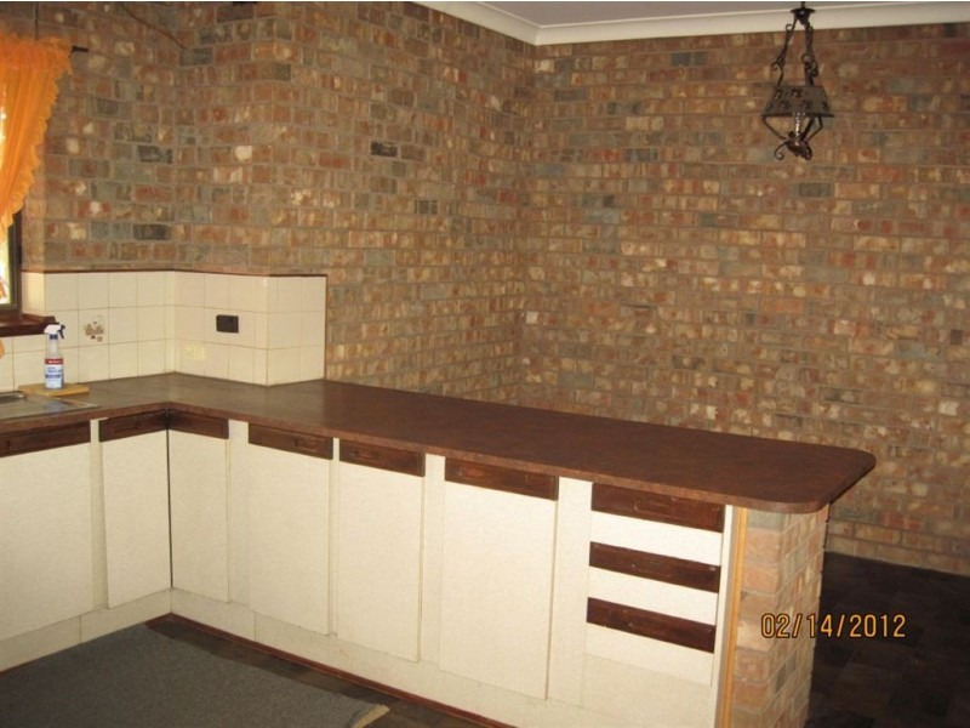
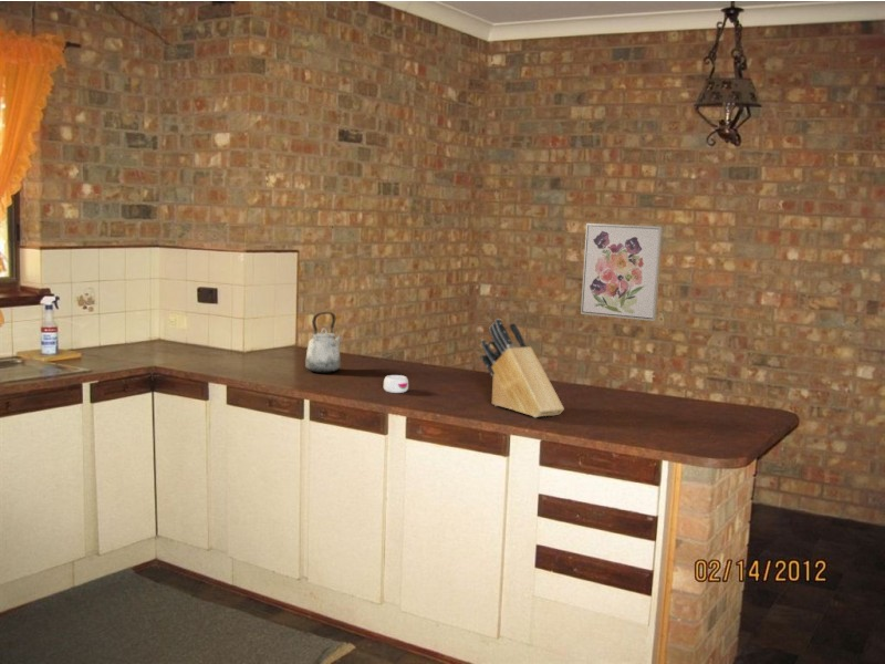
+ knife block (520, 365)
+ wall art (621, 271)
+ mug (397, 383)
+ kettle (327, 341)
